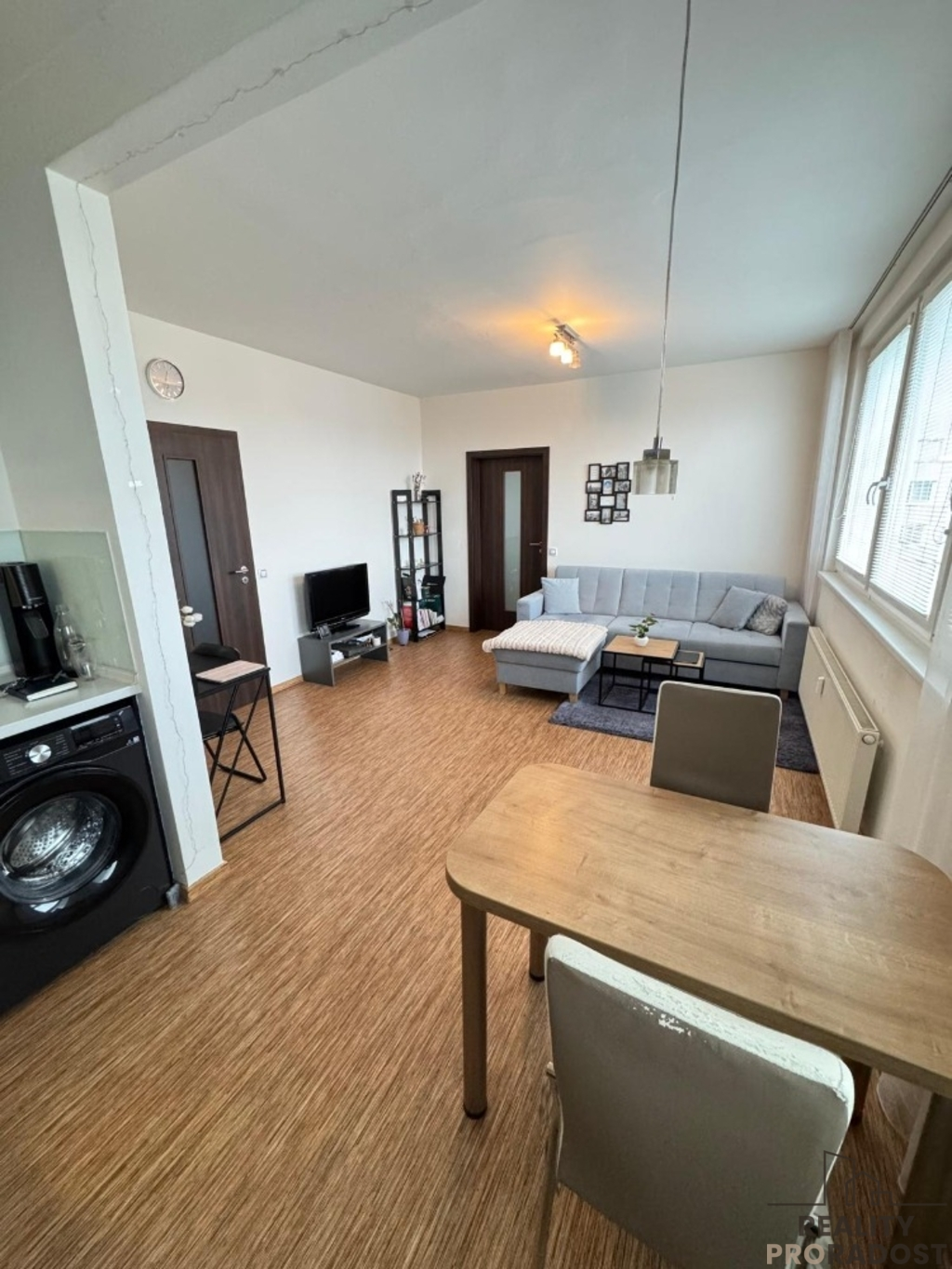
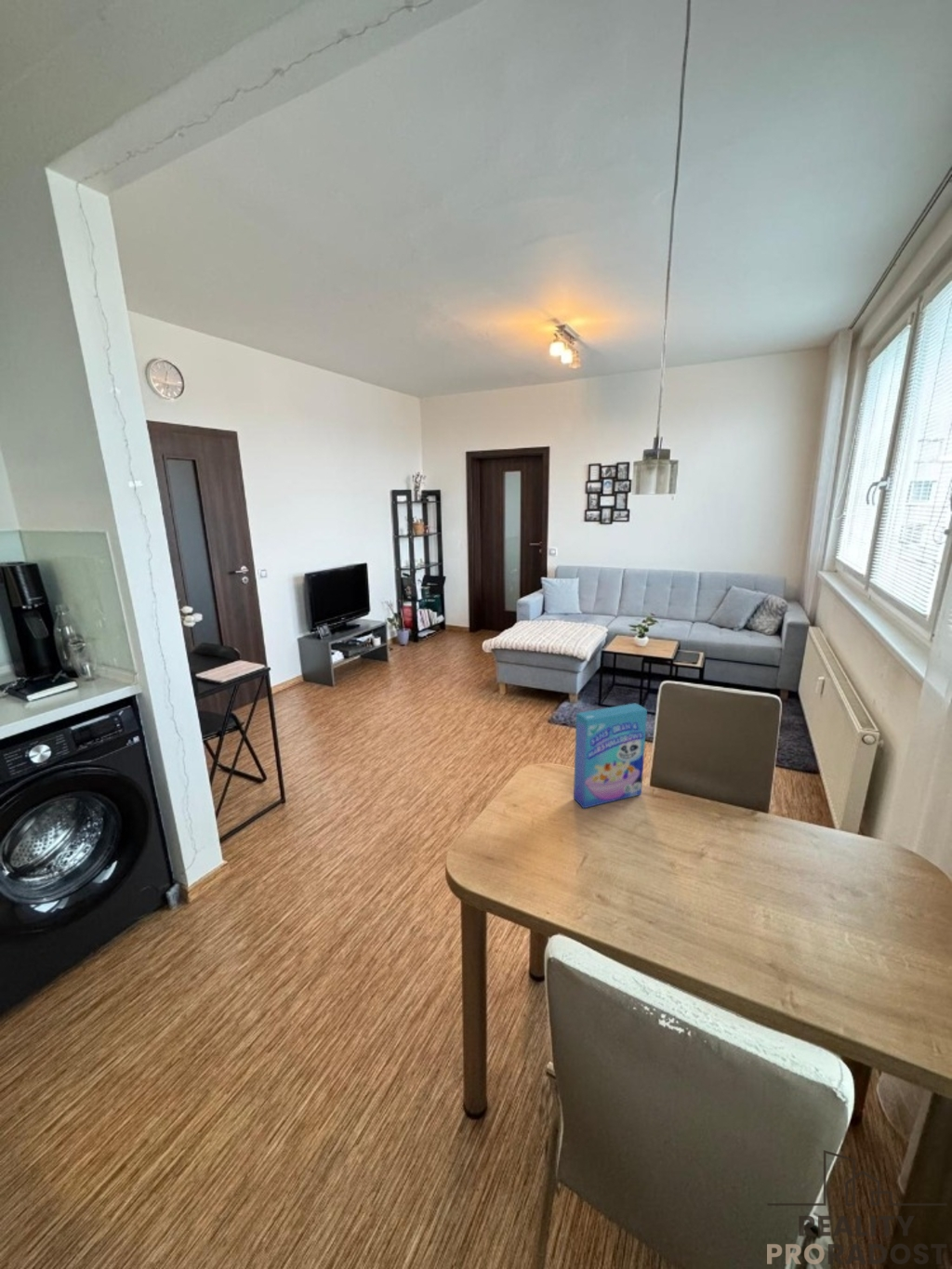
+ cereal box (609, 754)
